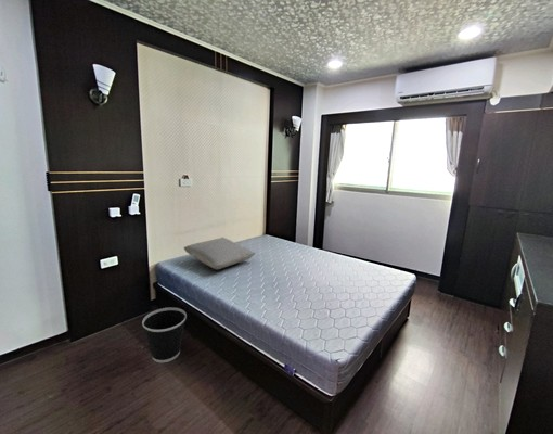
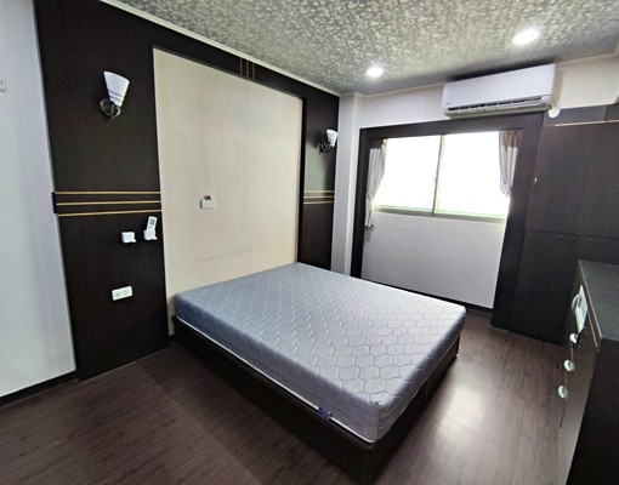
- wastebasket (165, 335)
- pillow (219, 252)
